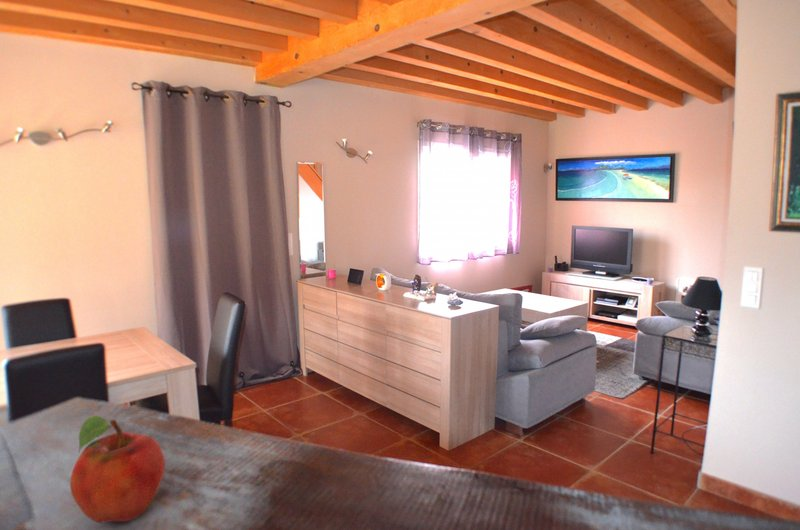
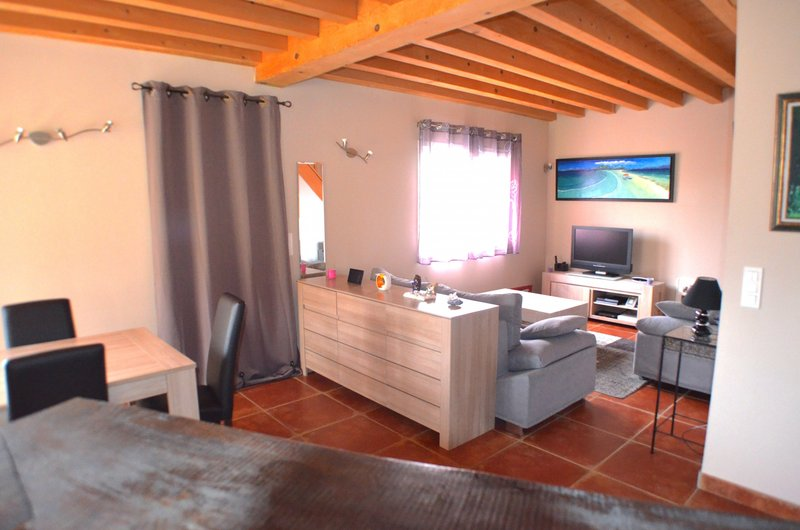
- fruit (114, 465)
